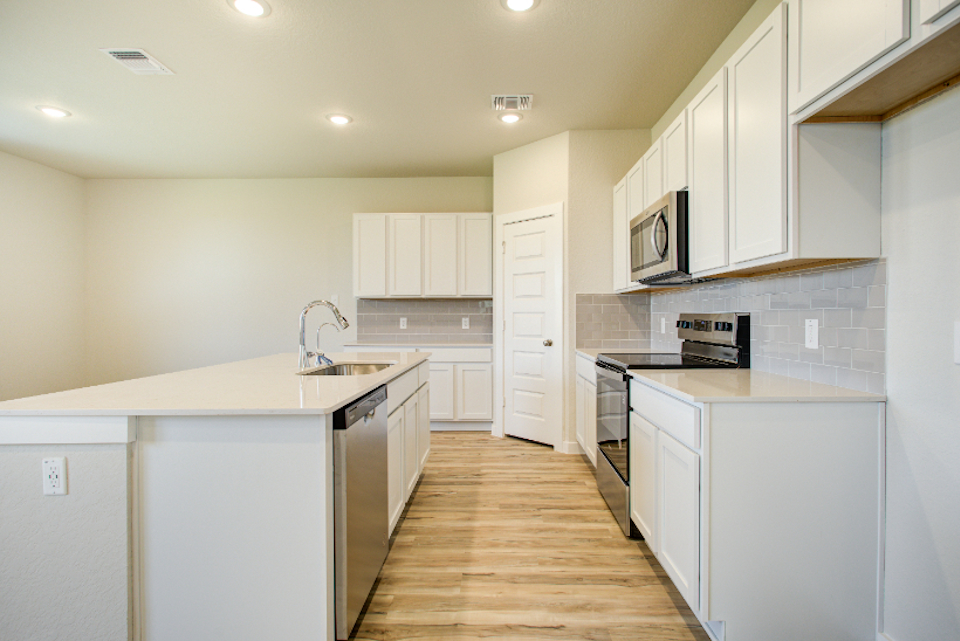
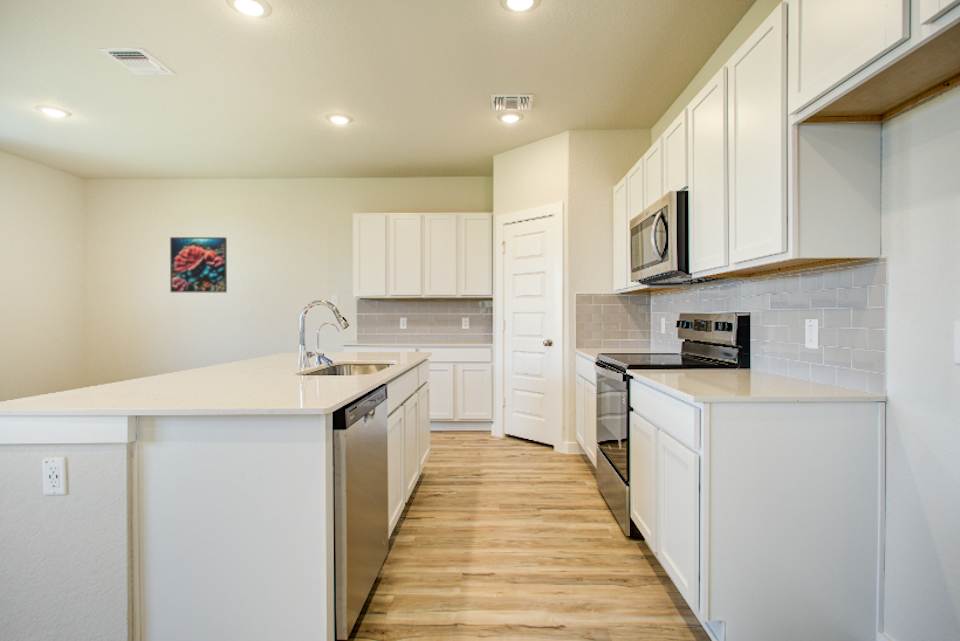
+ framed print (198, 264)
